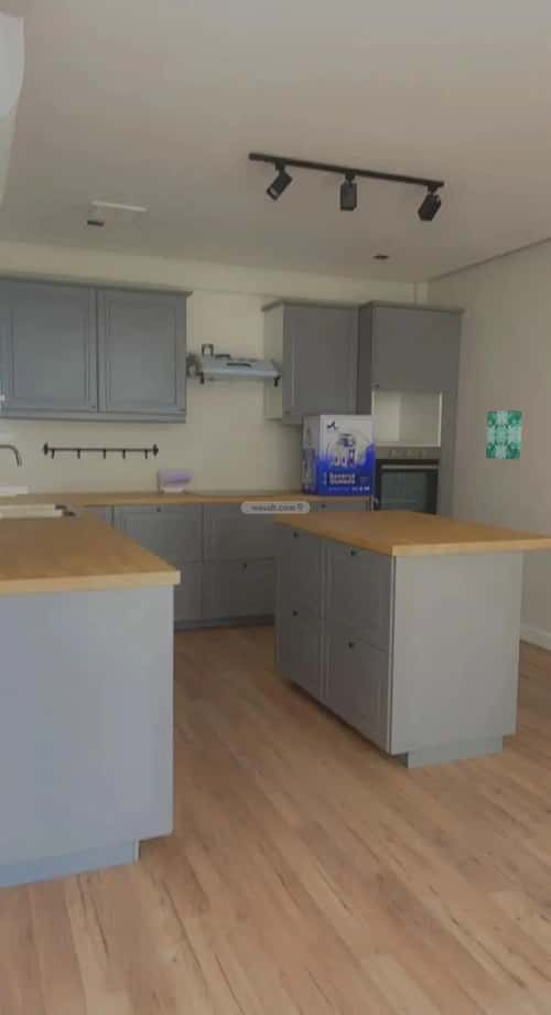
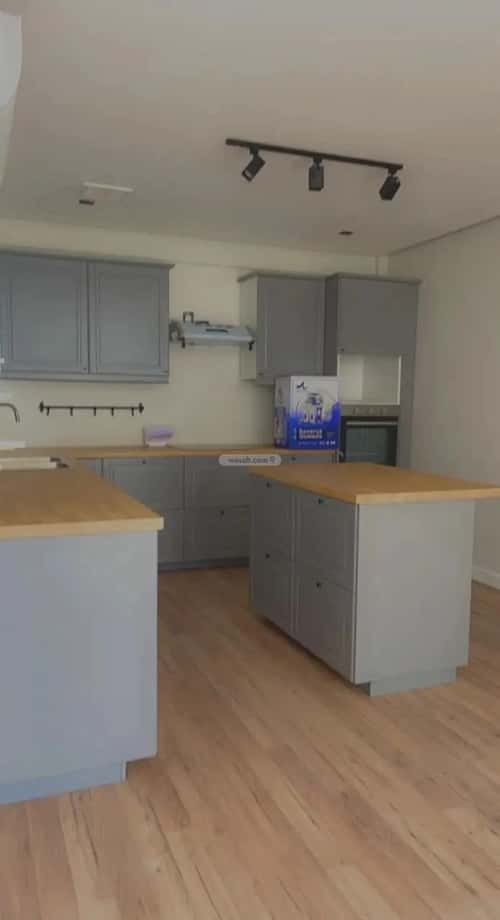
- wall art (504, 435)
